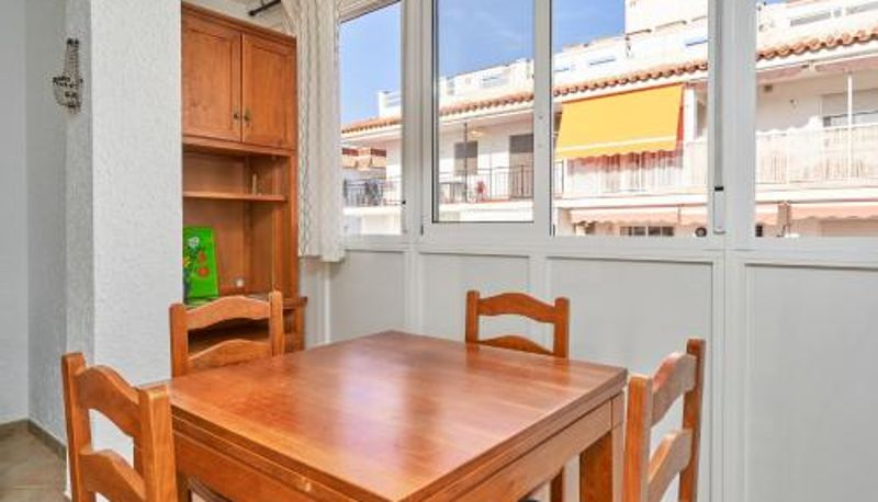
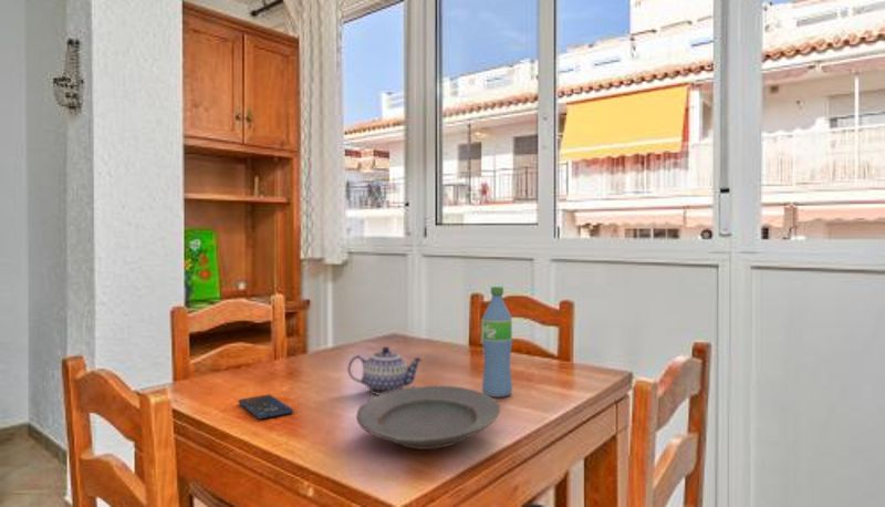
+ smartphone (264, 405)
+ teapot (385, 369)
+ plate (428, 421)
+ water bottle (497, 340)
